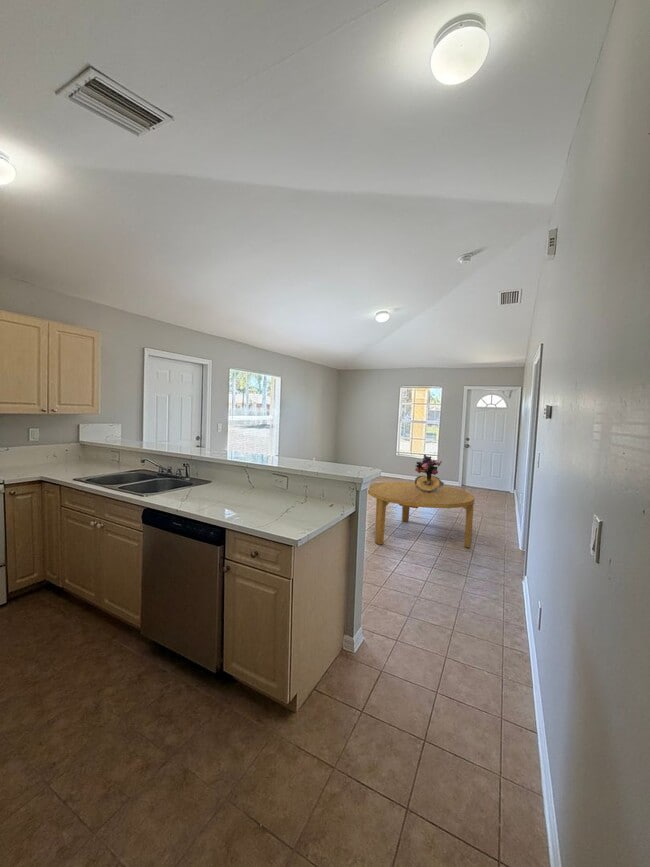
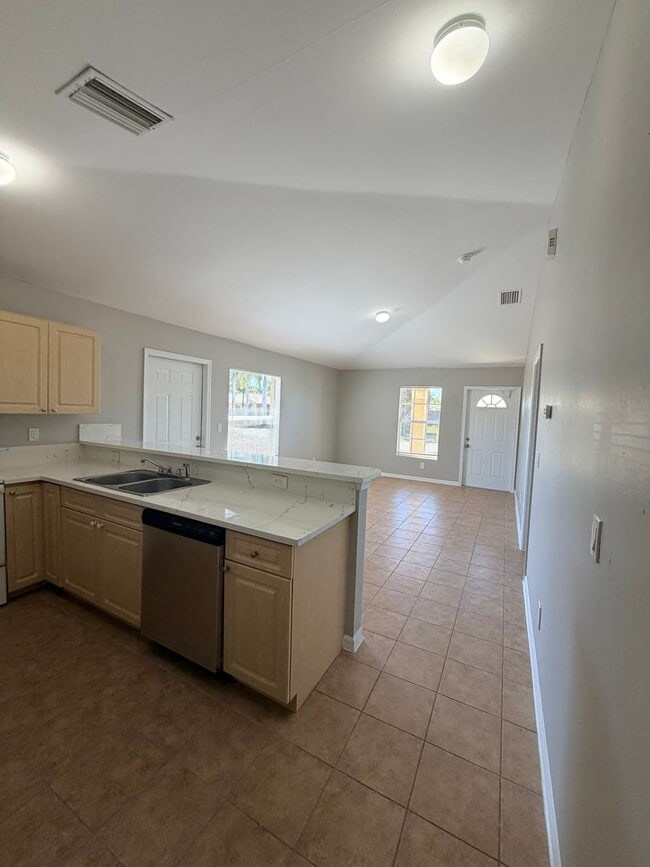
- bouquet (428, 472)
- dining table (417, 507)
